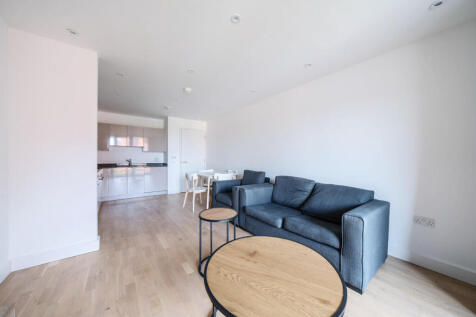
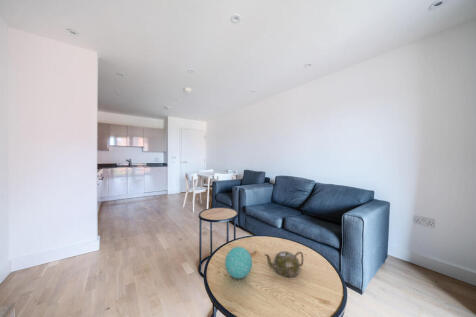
+ decorative ball (238, 262)
+ teapot (284, 260)
